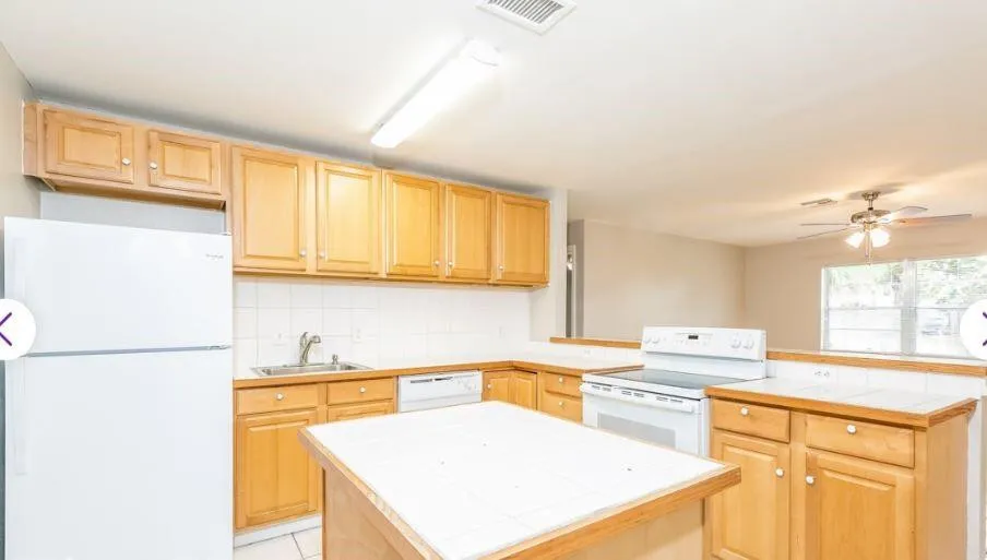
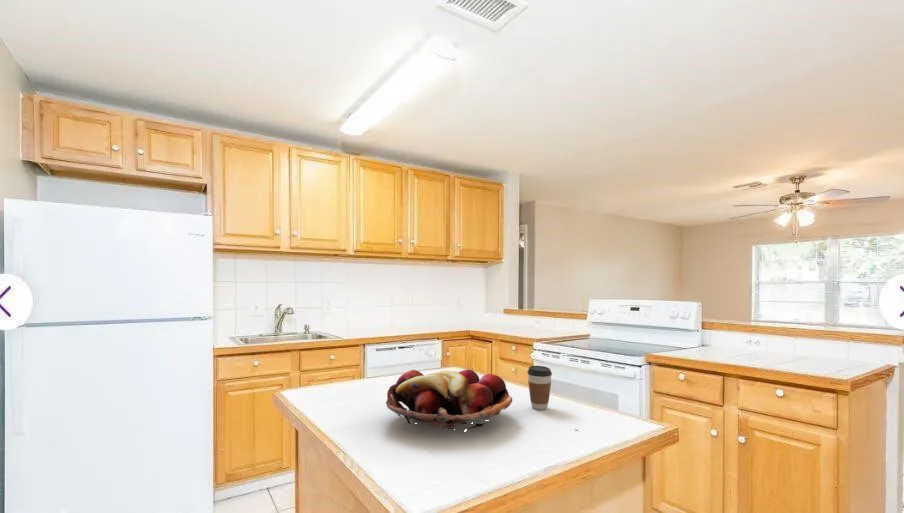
+ fruit basket (449, 394)
+ coffee cup (539, 387)
